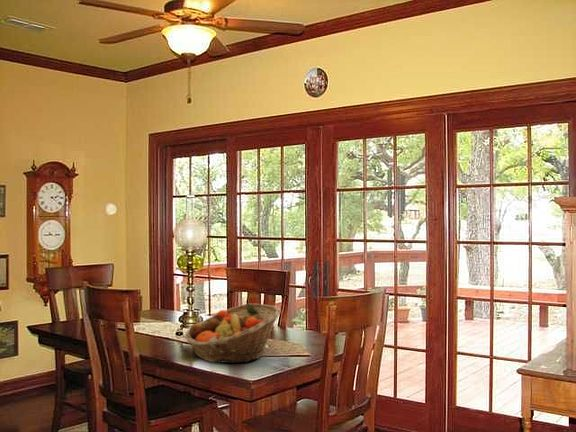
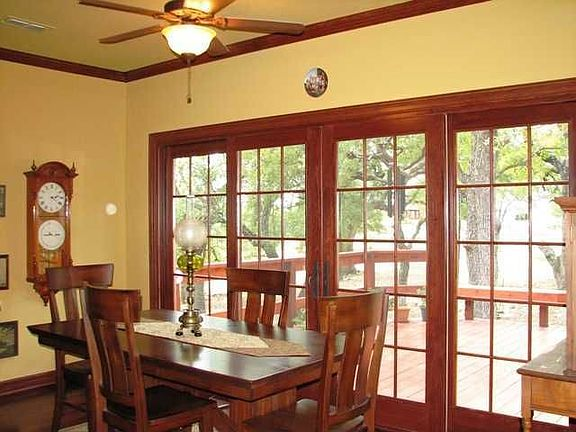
- fruit basket (233, 331)
